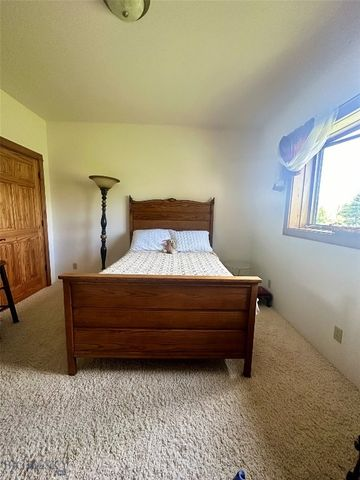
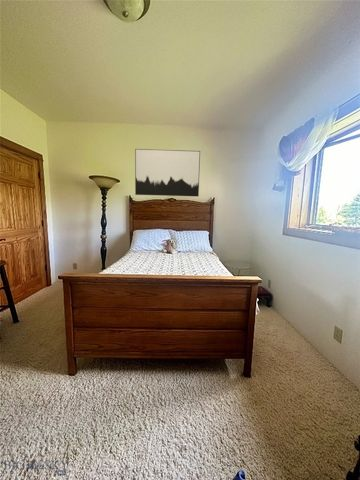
+ wall art (167, 173)
